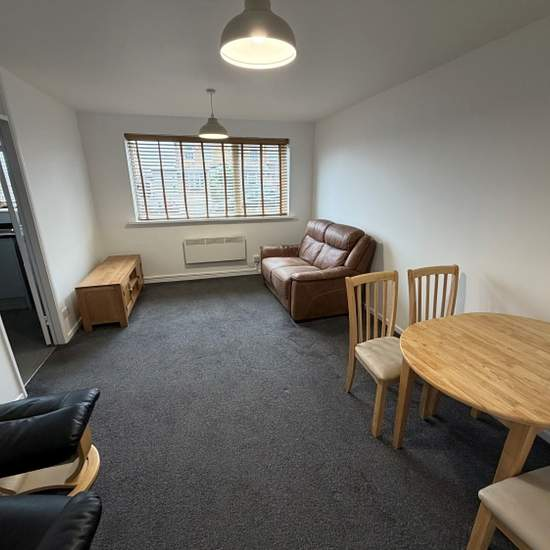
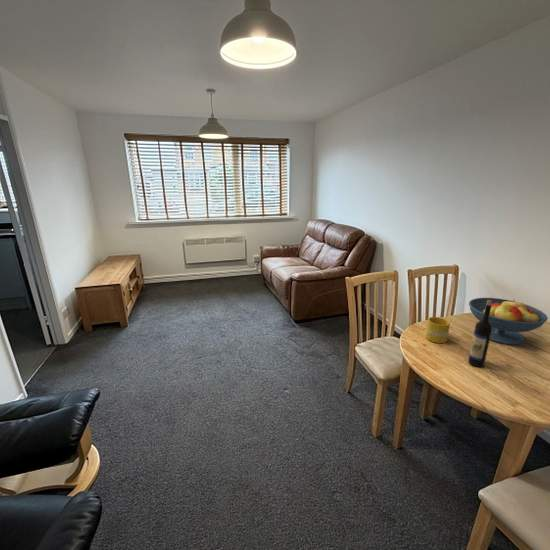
+ fruit bowl (503, 317)
+ wine bottle (482, 333)
+ mug (439, 328)
